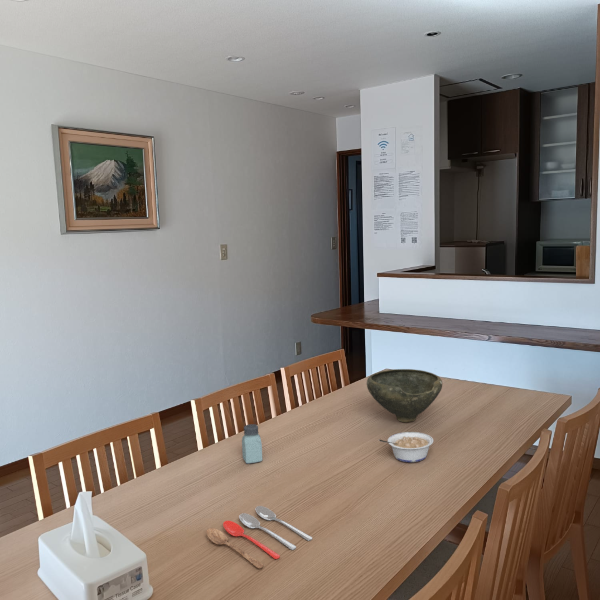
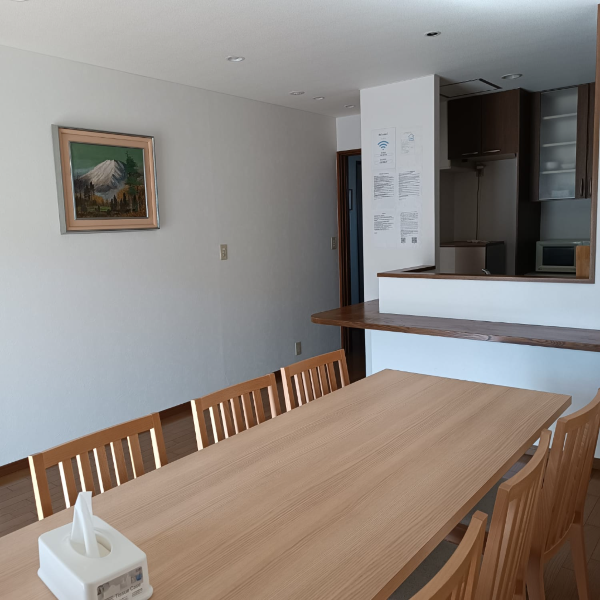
- cooking utensil (262, 529)
- saltshaker (251, 443)
- legume (409, 447)
- bowl (404, 398)
